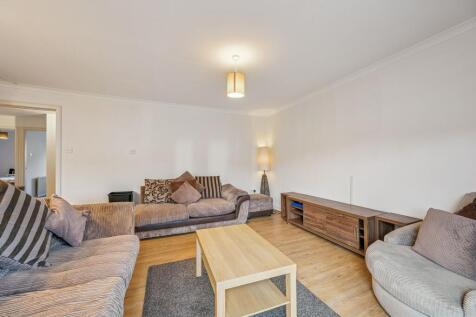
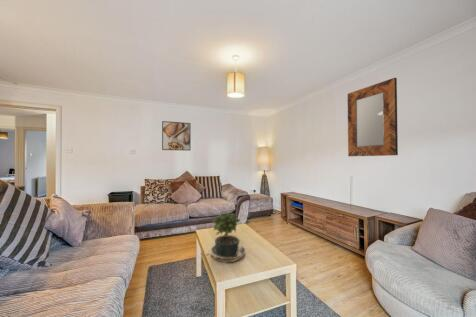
+ home mirror (369, 121)
+ potted plant (225, 233)
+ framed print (176, 136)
